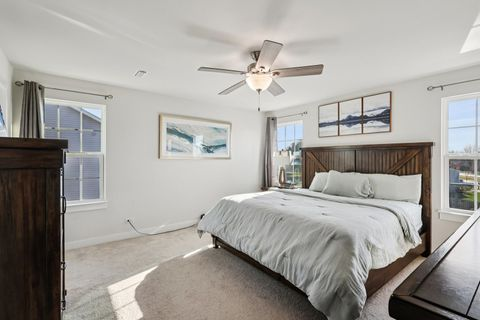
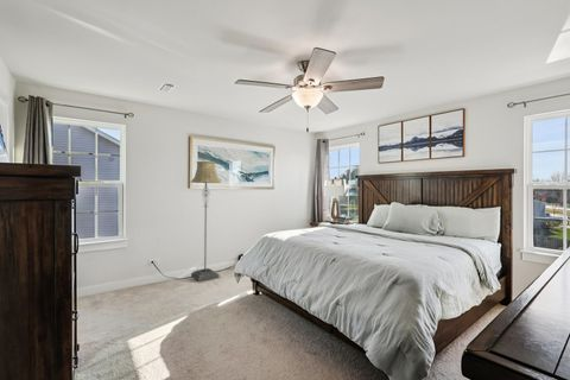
+ floor lamp (205, 220)
